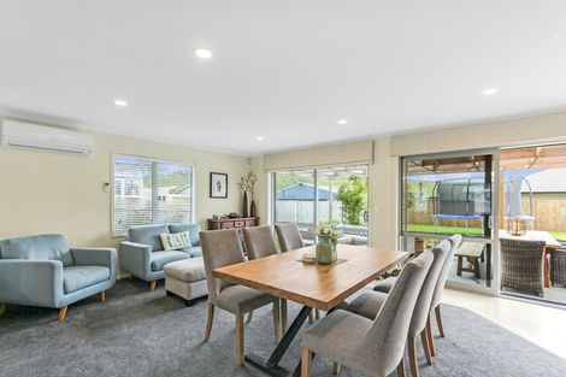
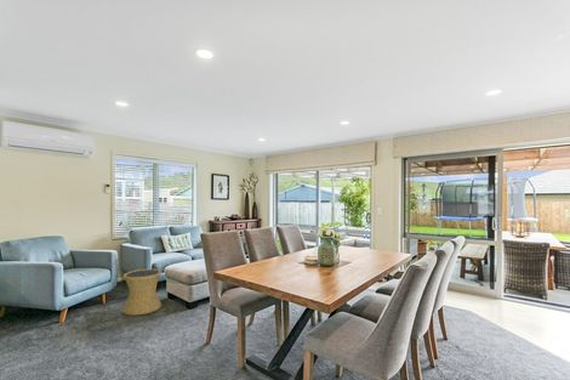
+ side table (142, 290)
